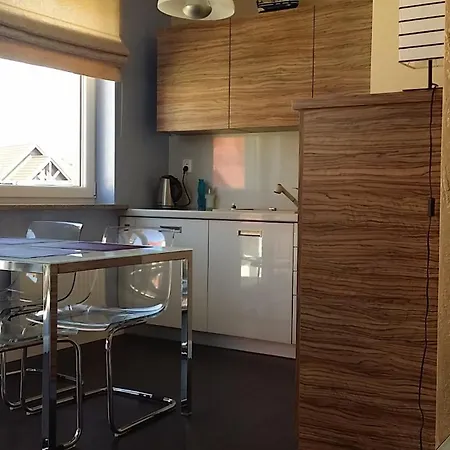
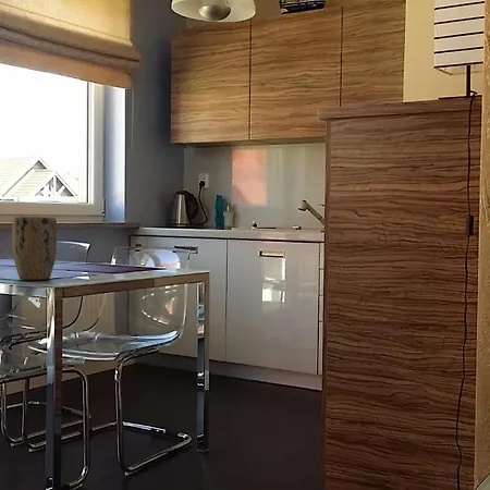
+ plant pot (34, 247)
